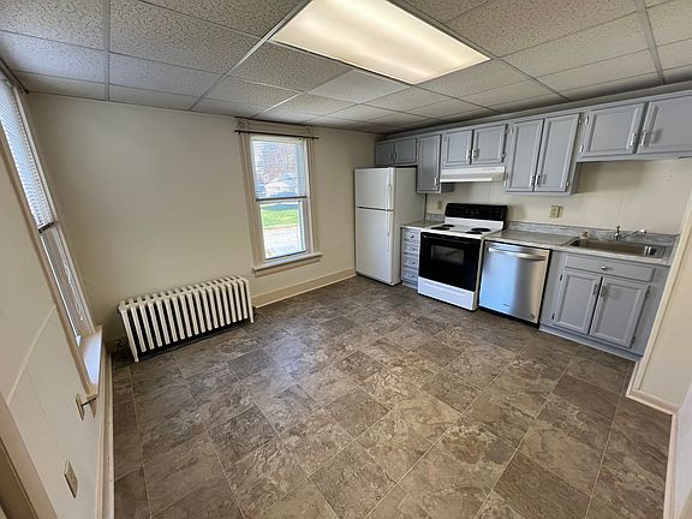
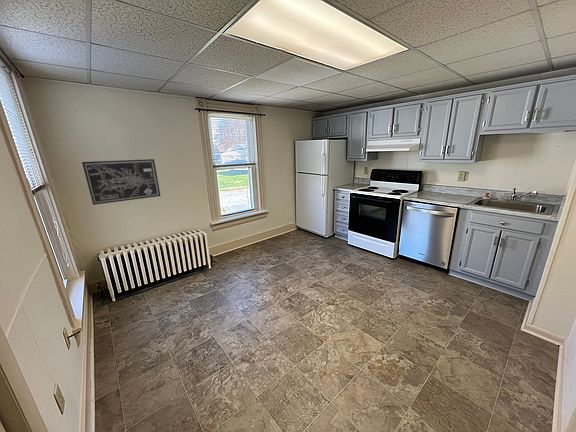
+ wall art (124, 180)
